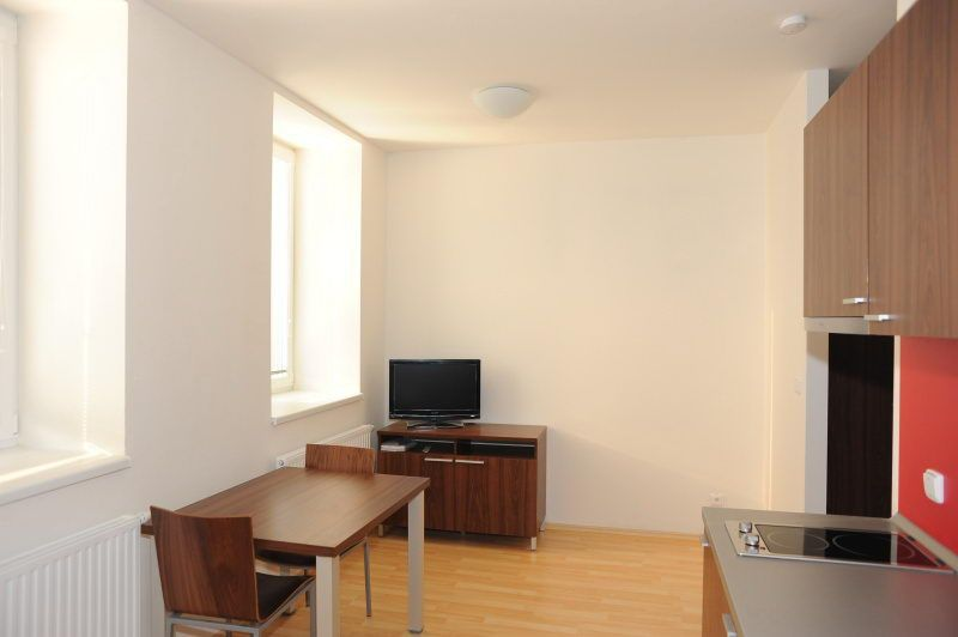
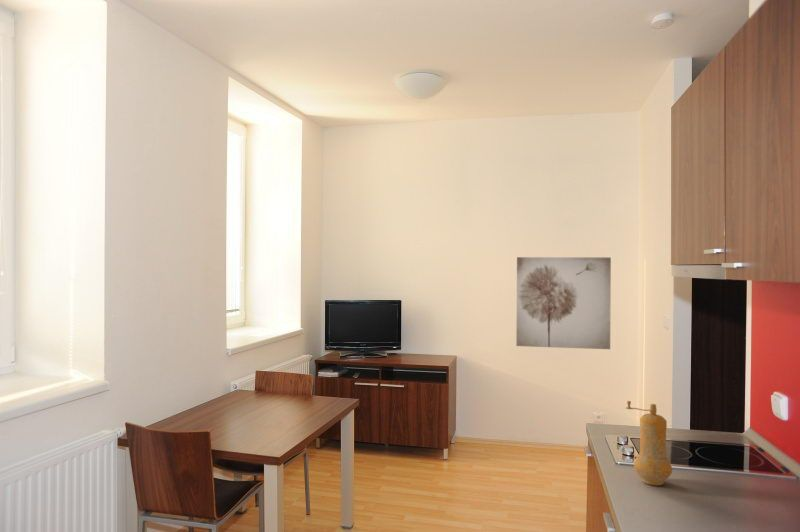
+ wall art (562, 302)
+ pepper mill (648, 441)
